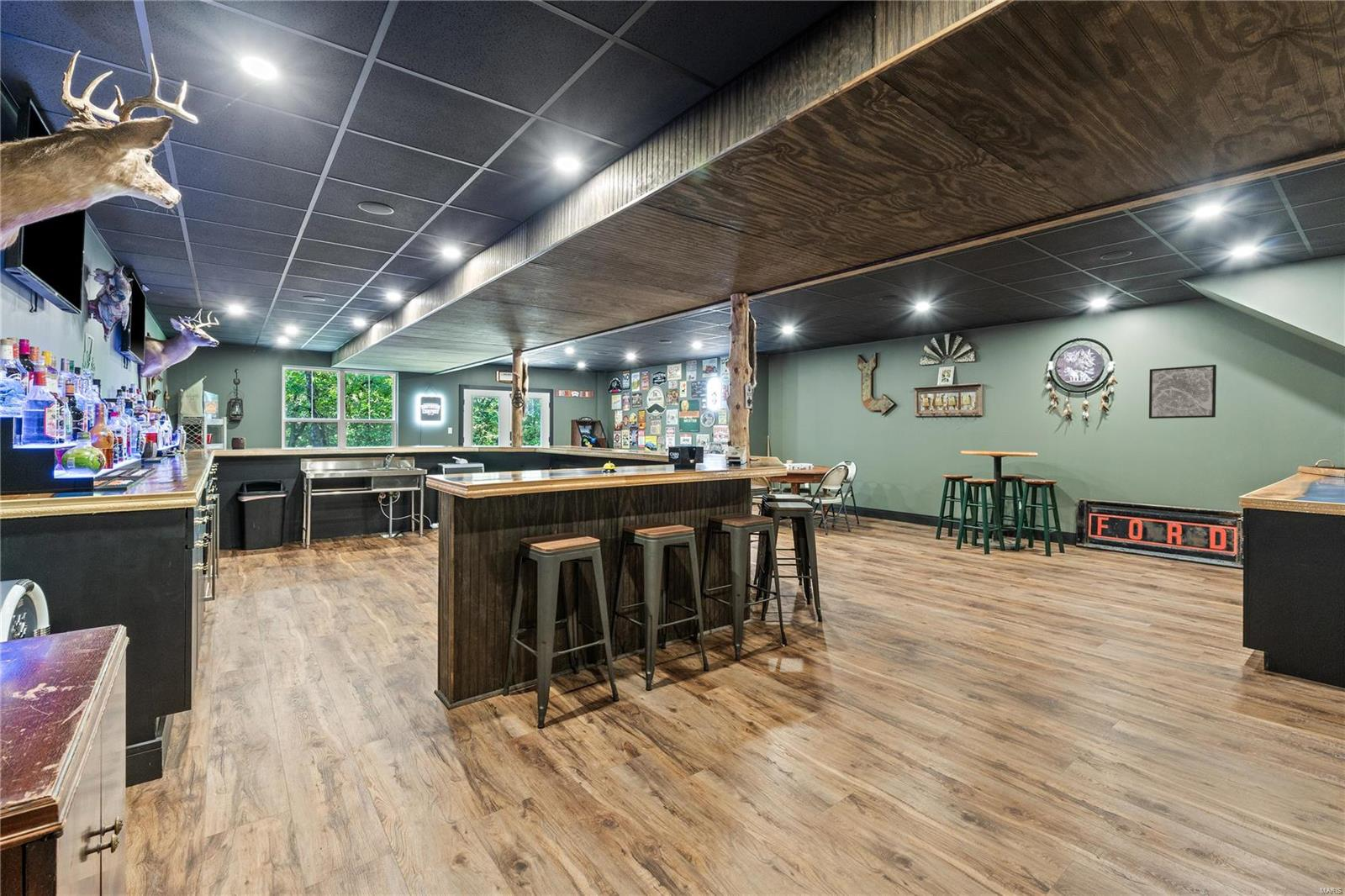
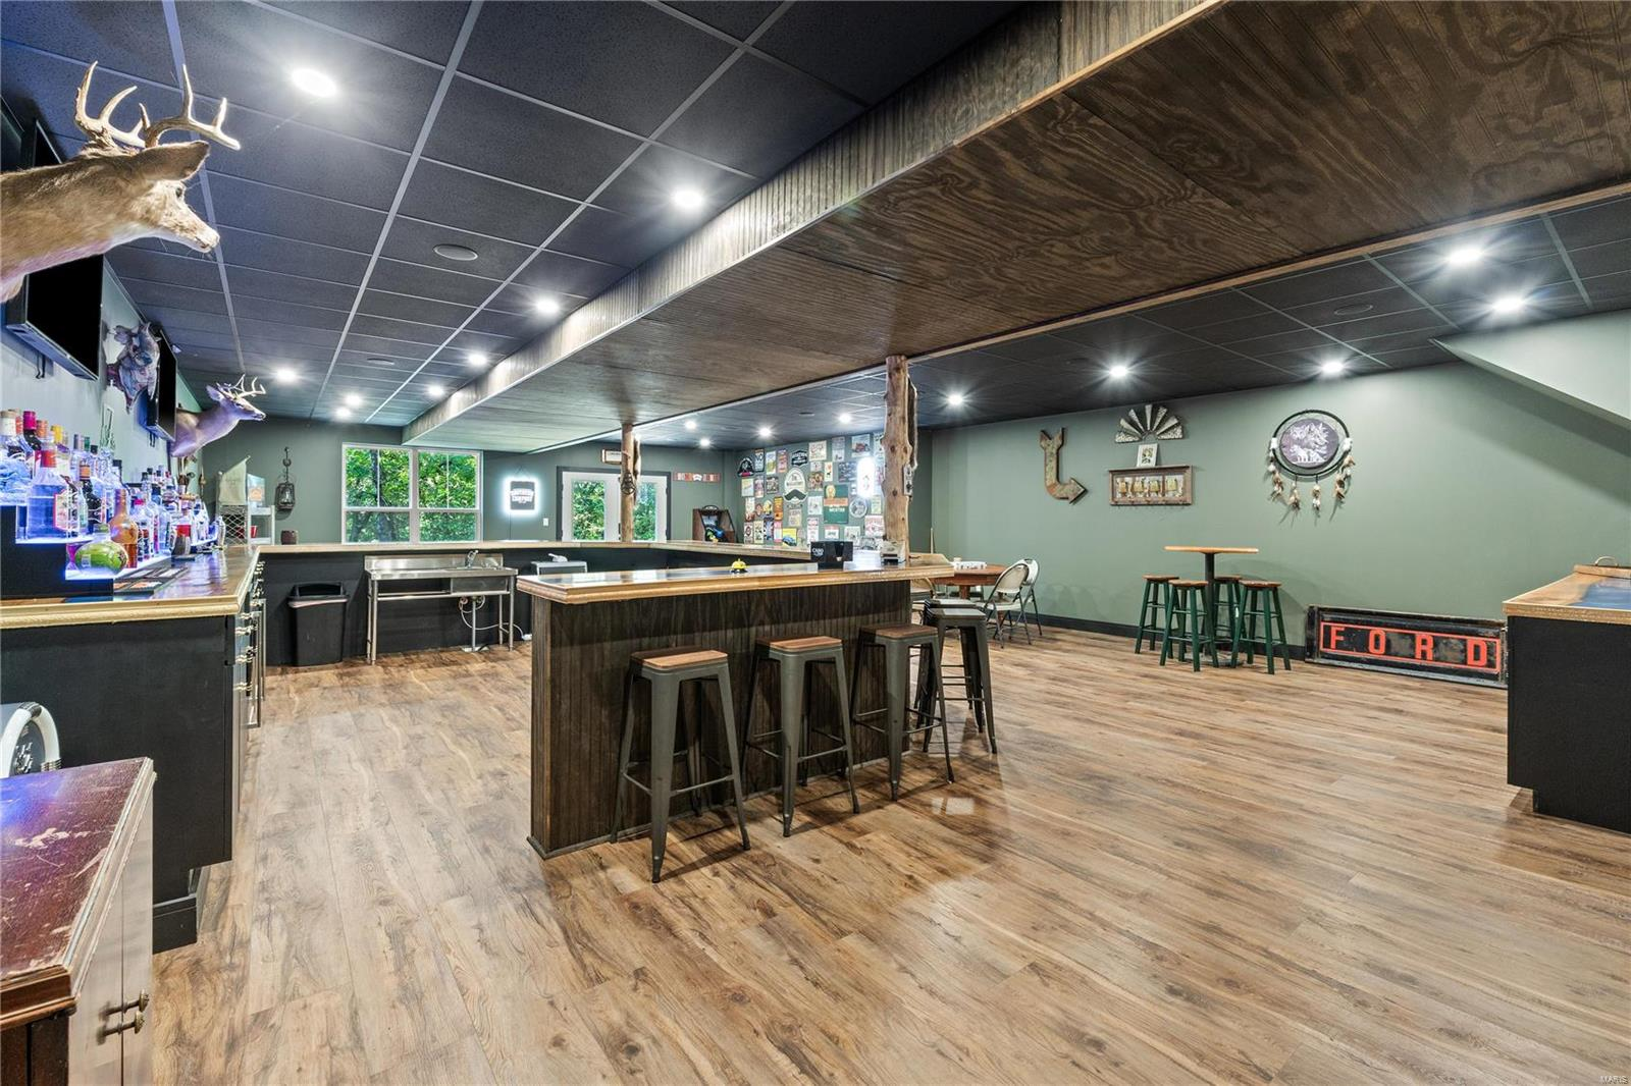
- wall art (1181, 393)
